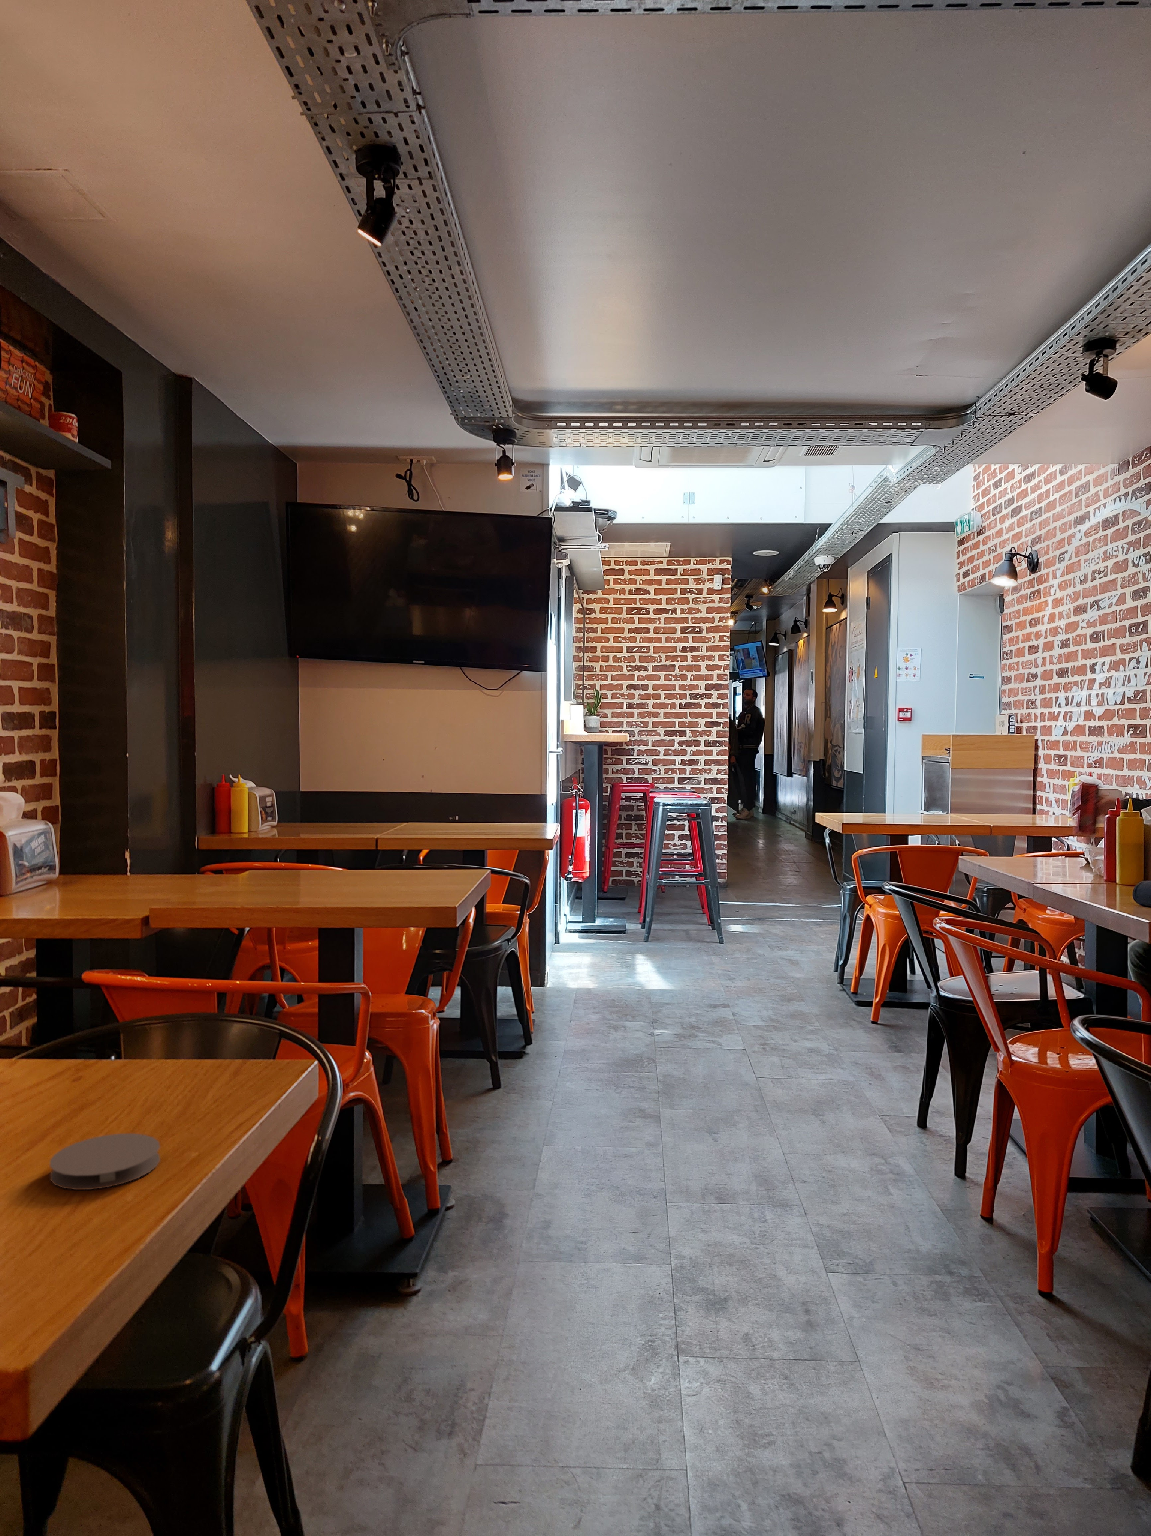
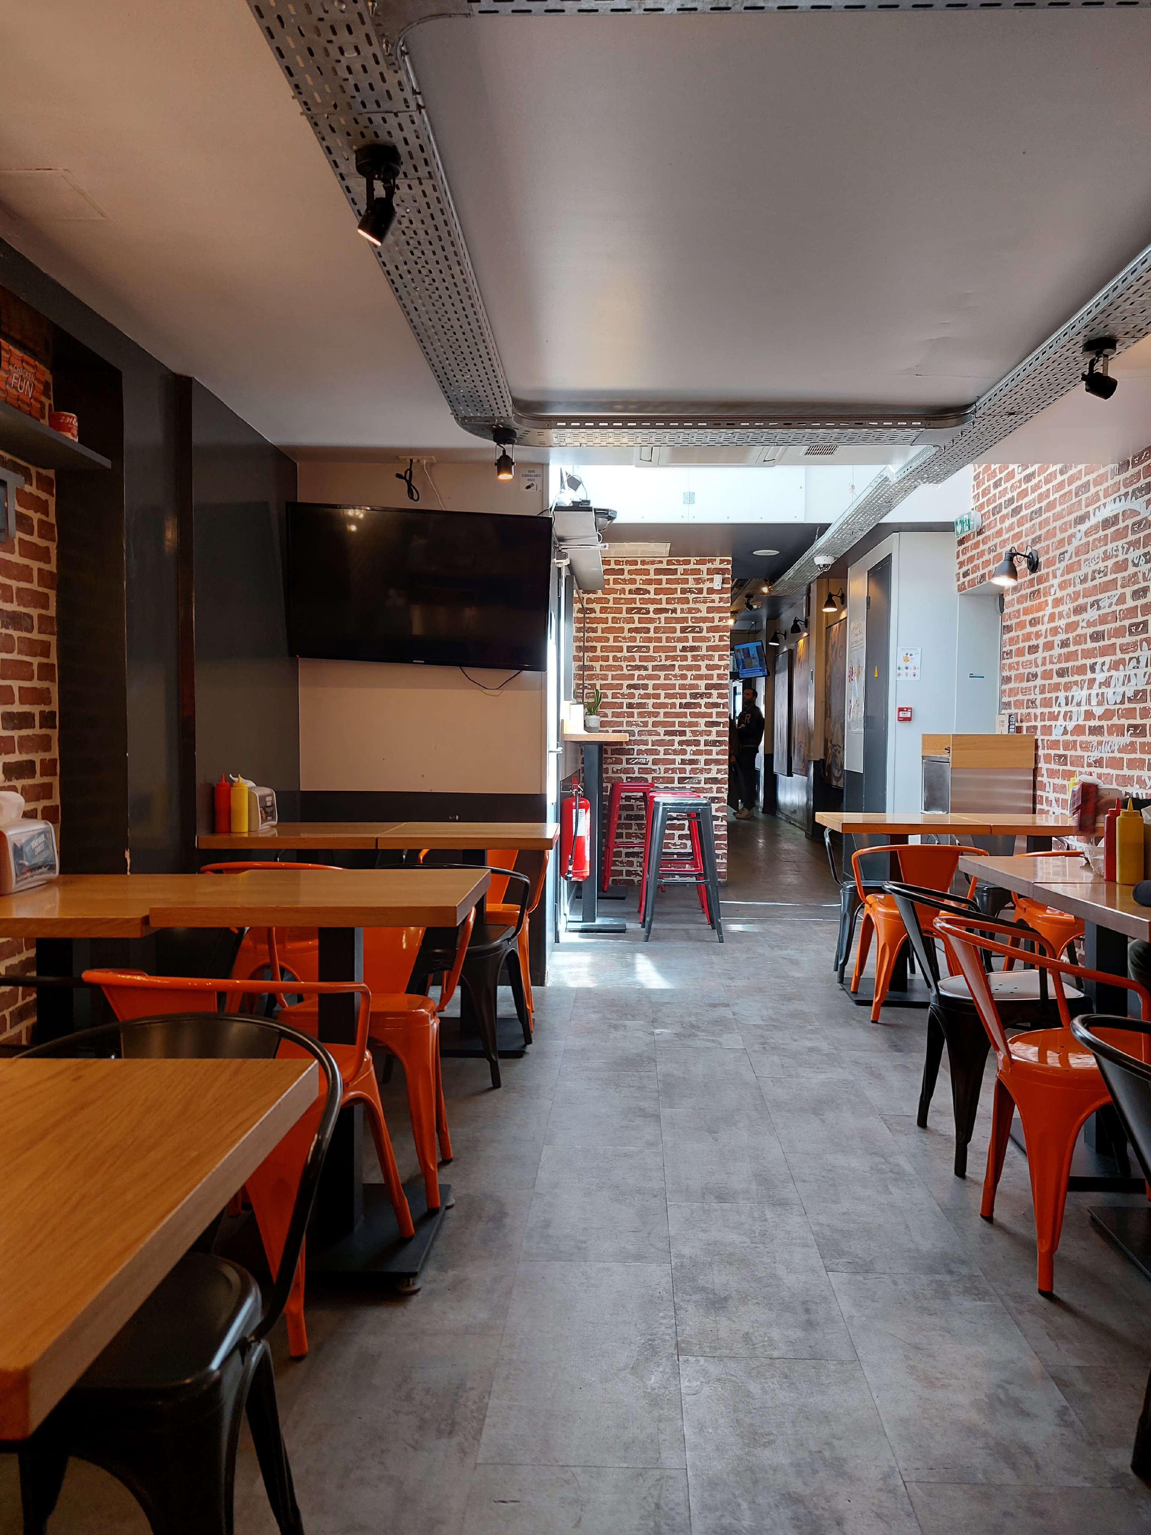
- coaster (106, 1160)
